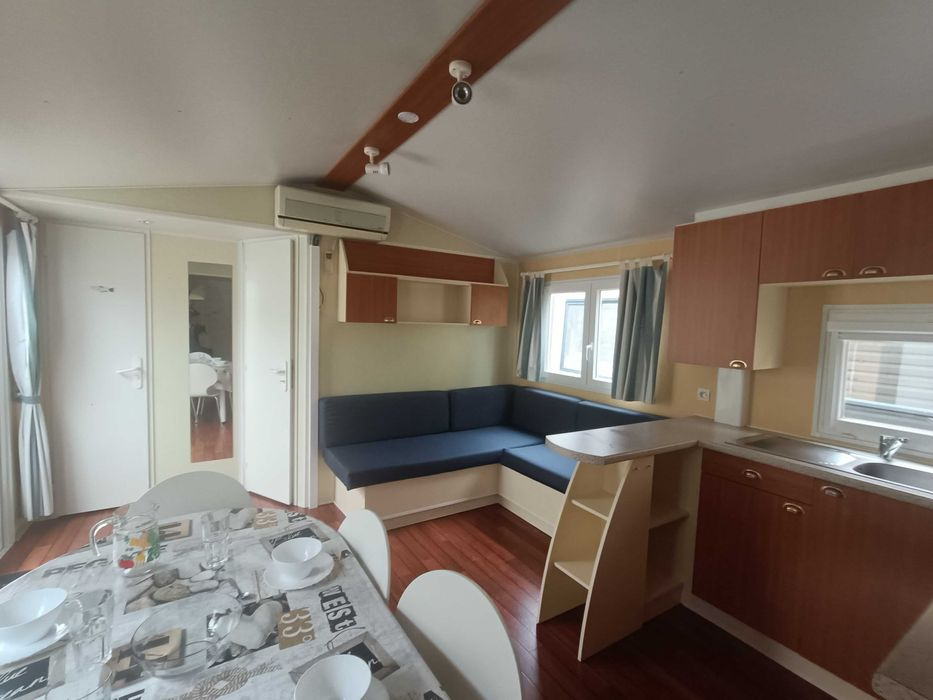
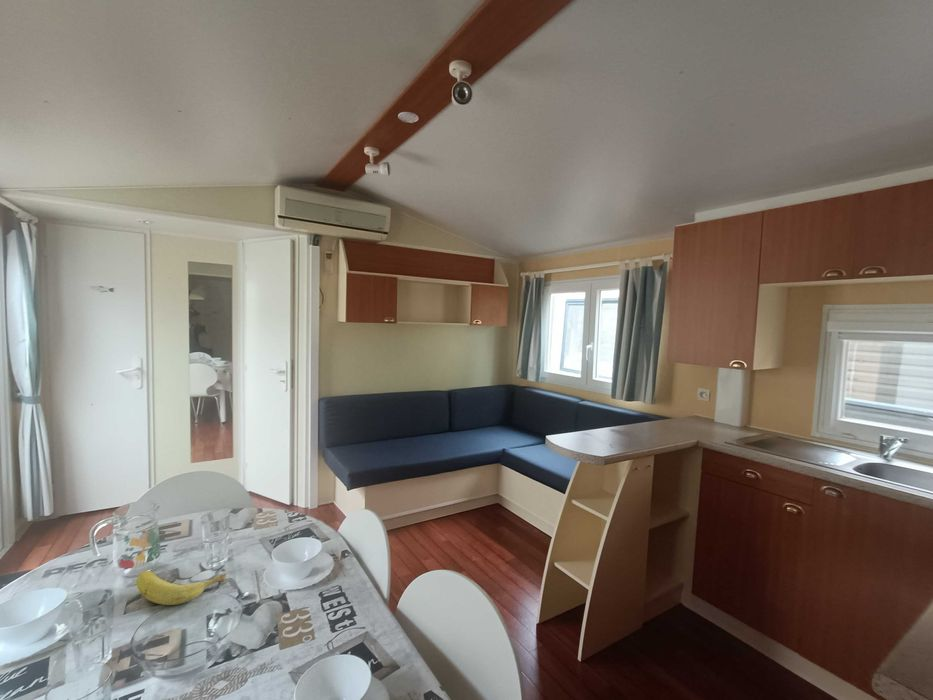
+ fruit (182, 585)
